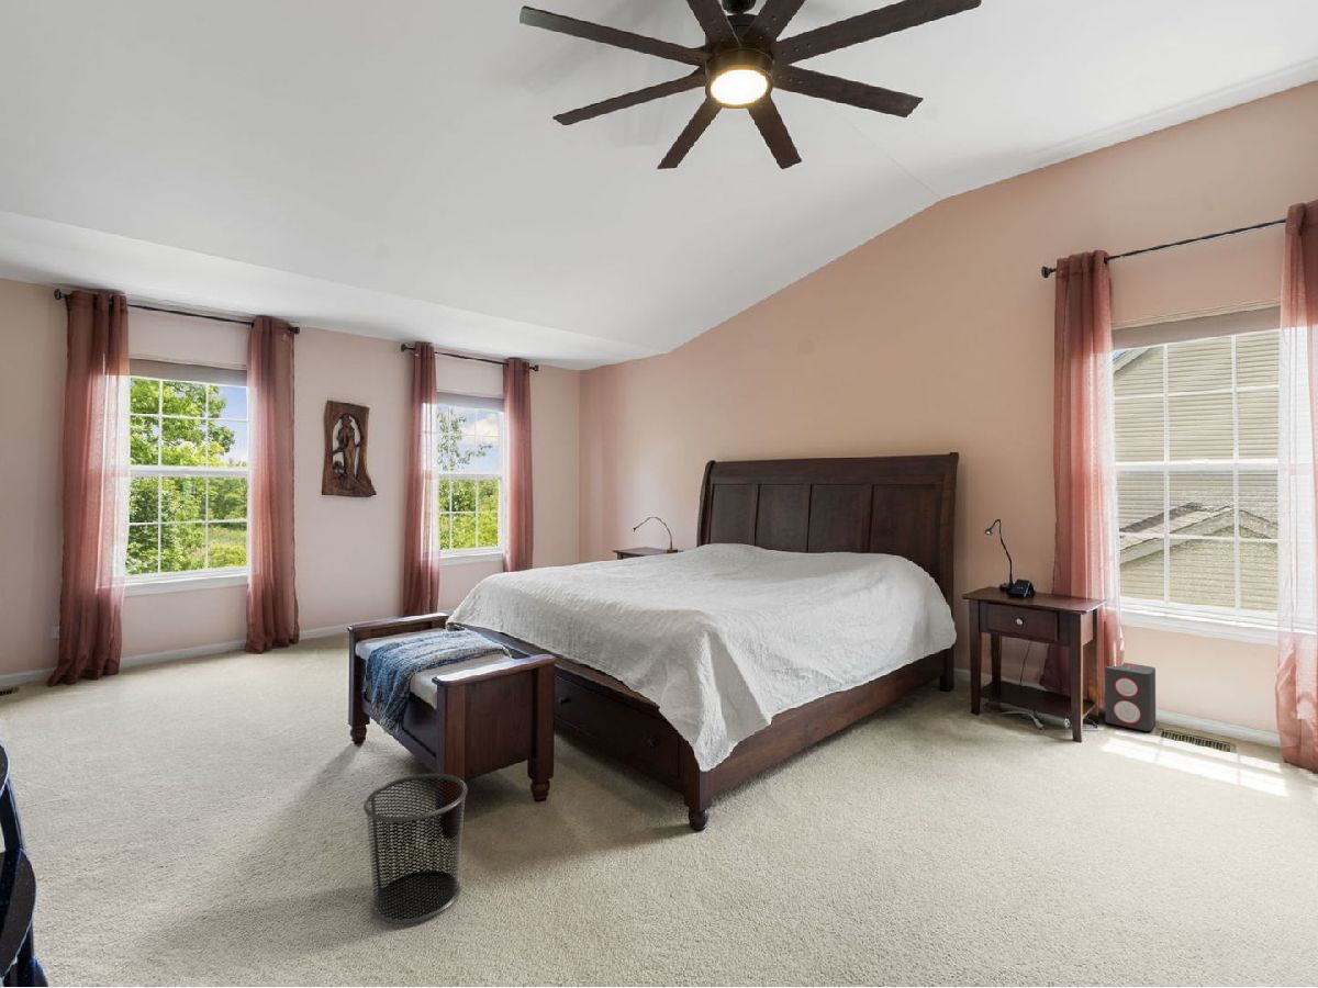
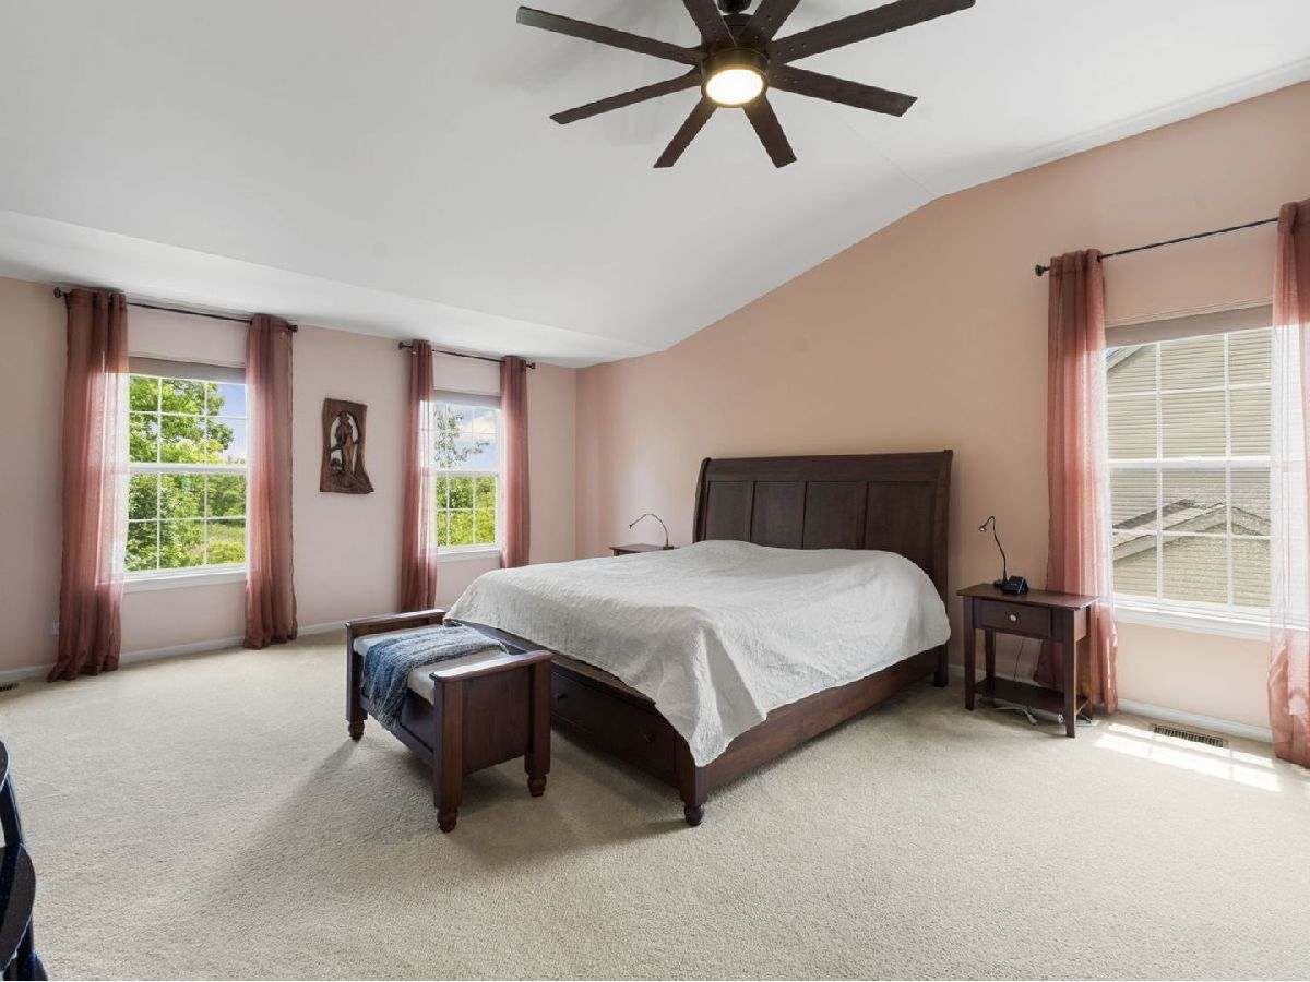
- speaker (1130, 695)
- waste bin (416, 844)
